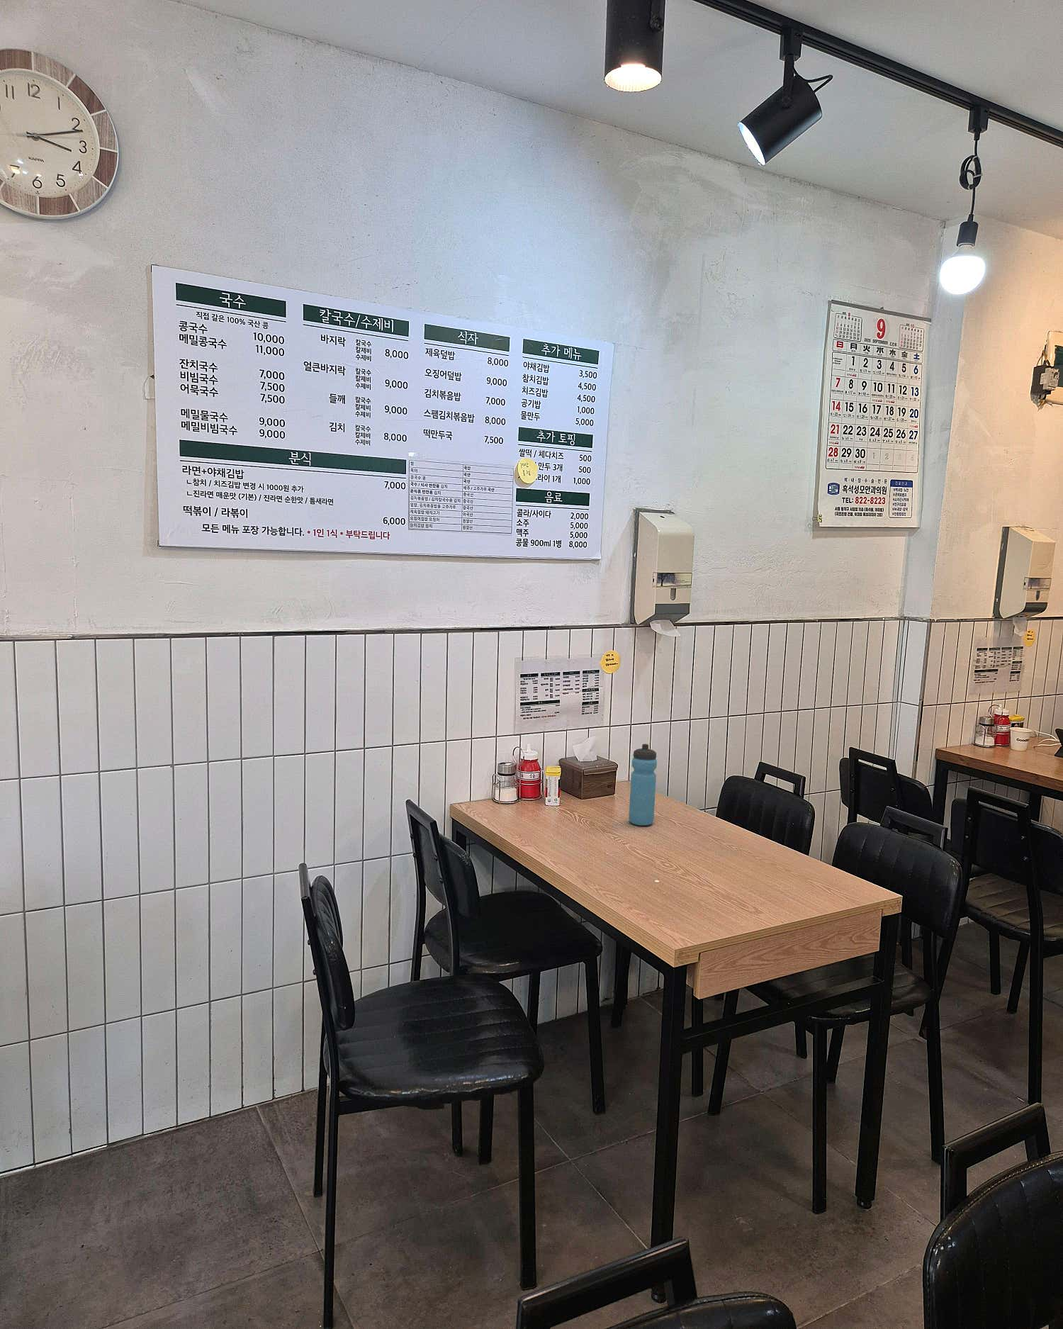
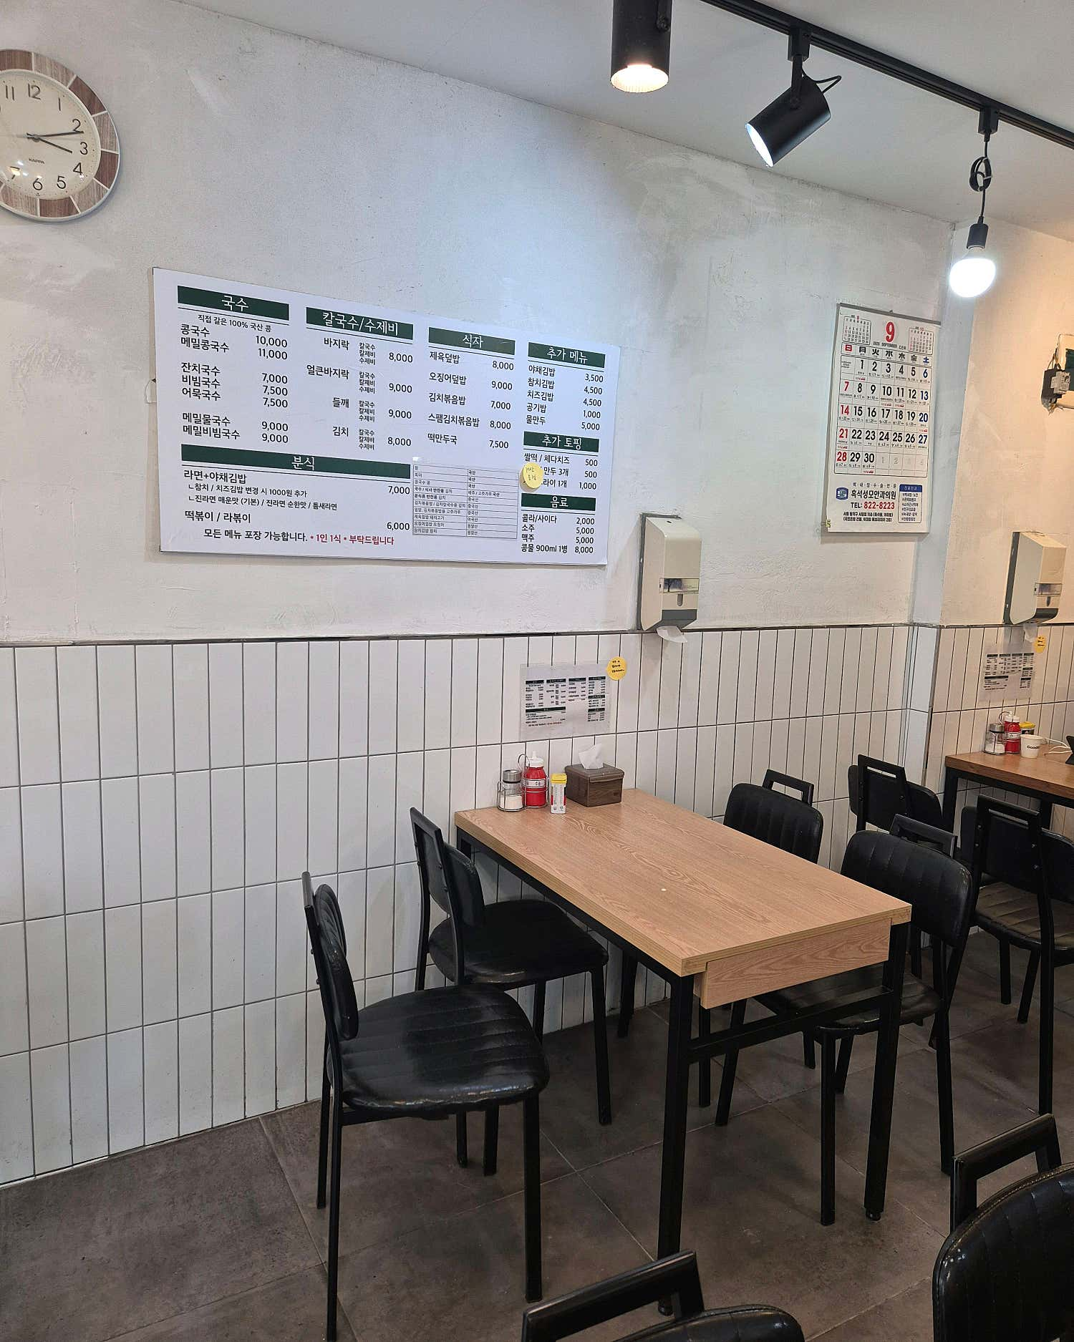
- water bottle (643, 783)
